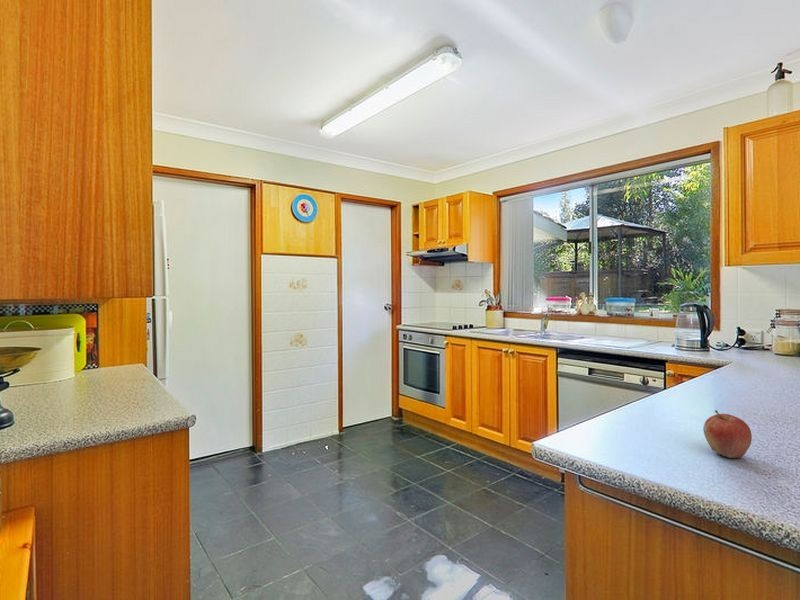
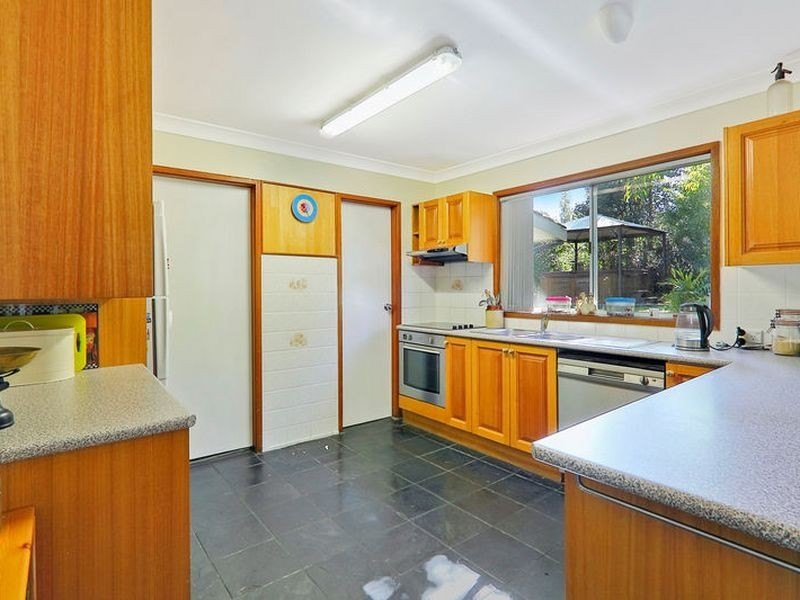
- fruit (726, 433)
